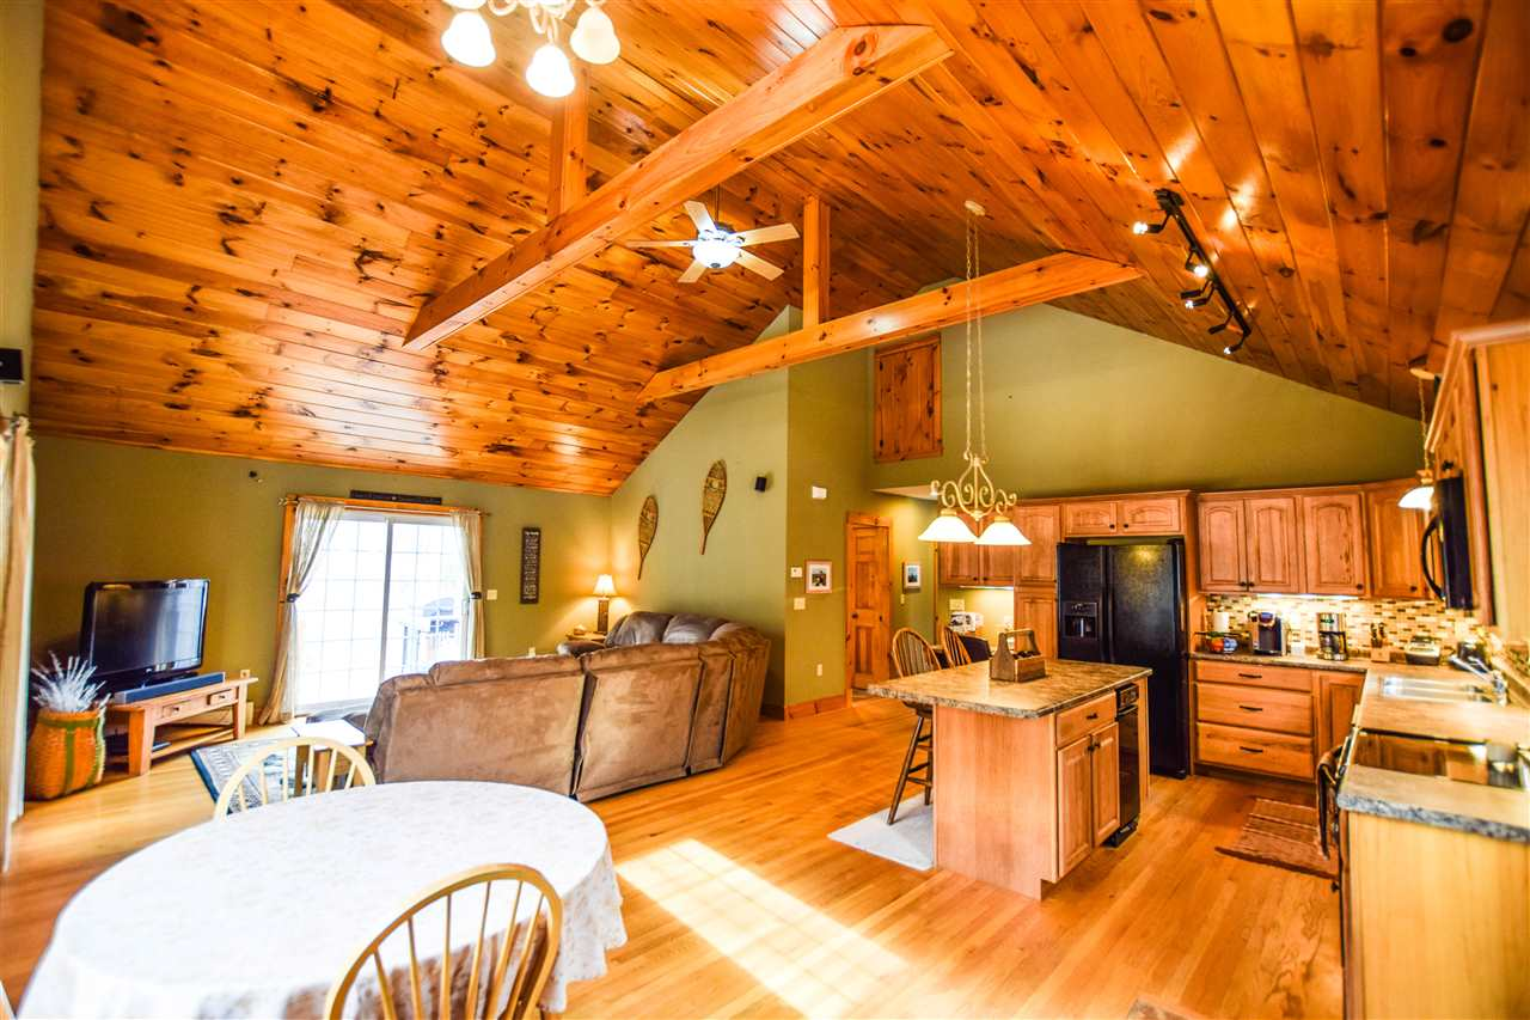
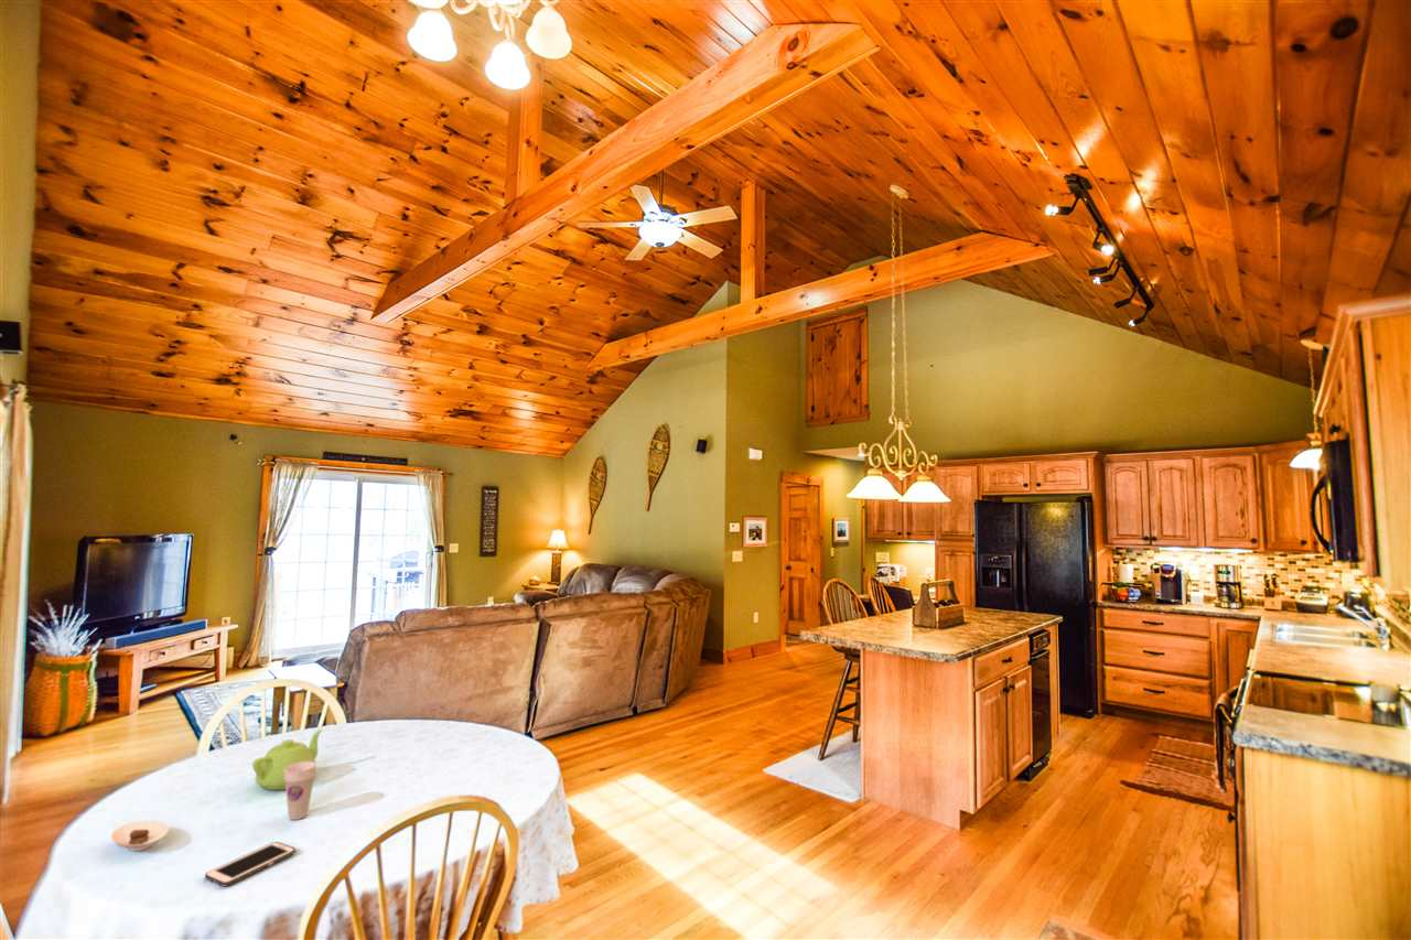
+ saucer (139, 836)
+ cell phone (251, 863)
+ teapot (289, 760)
+ cup (299, 791)
